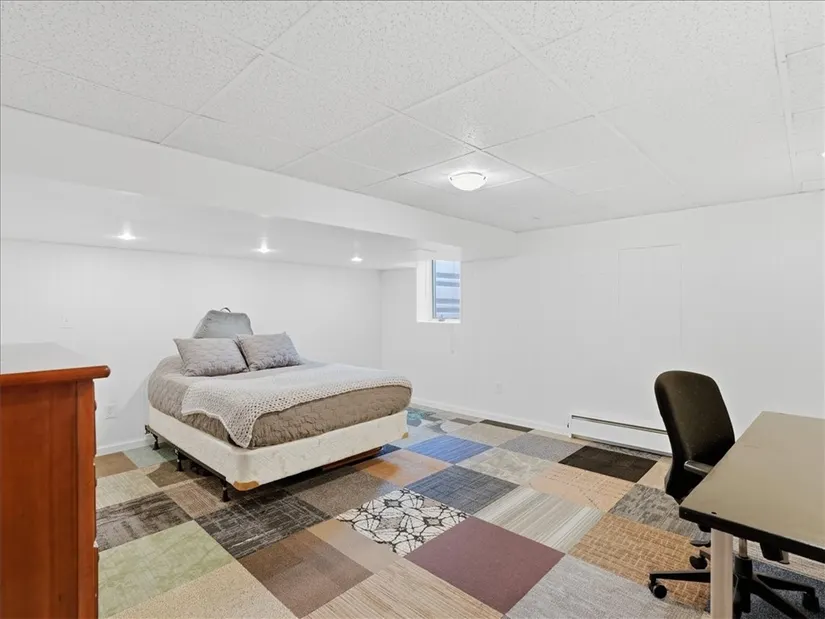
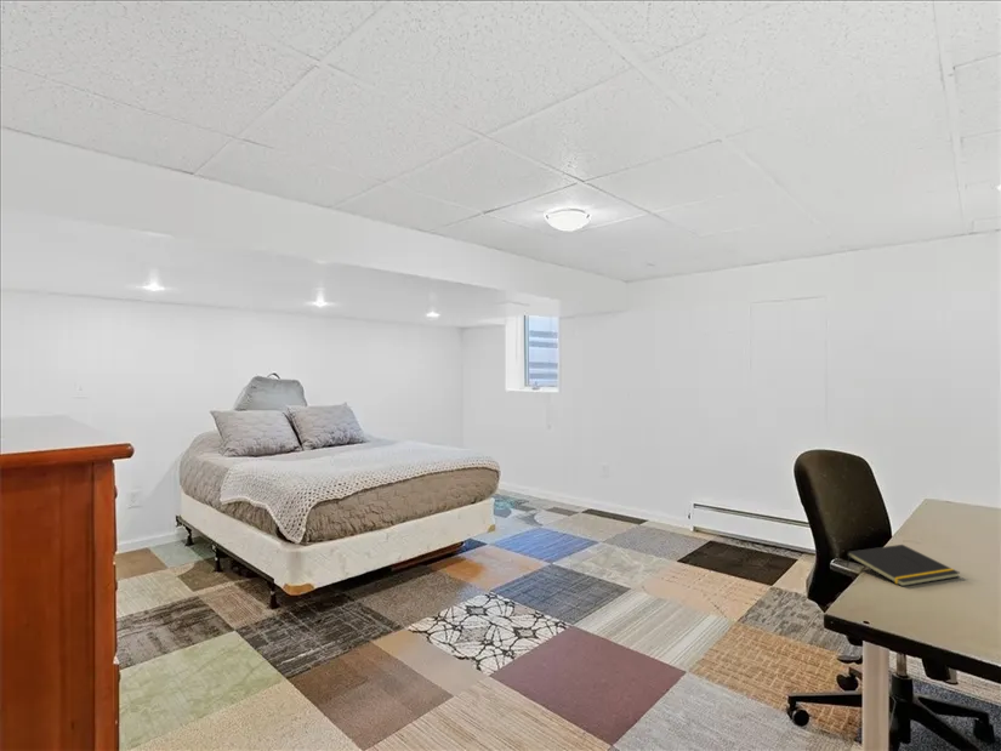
+ notepad (902, 563)
